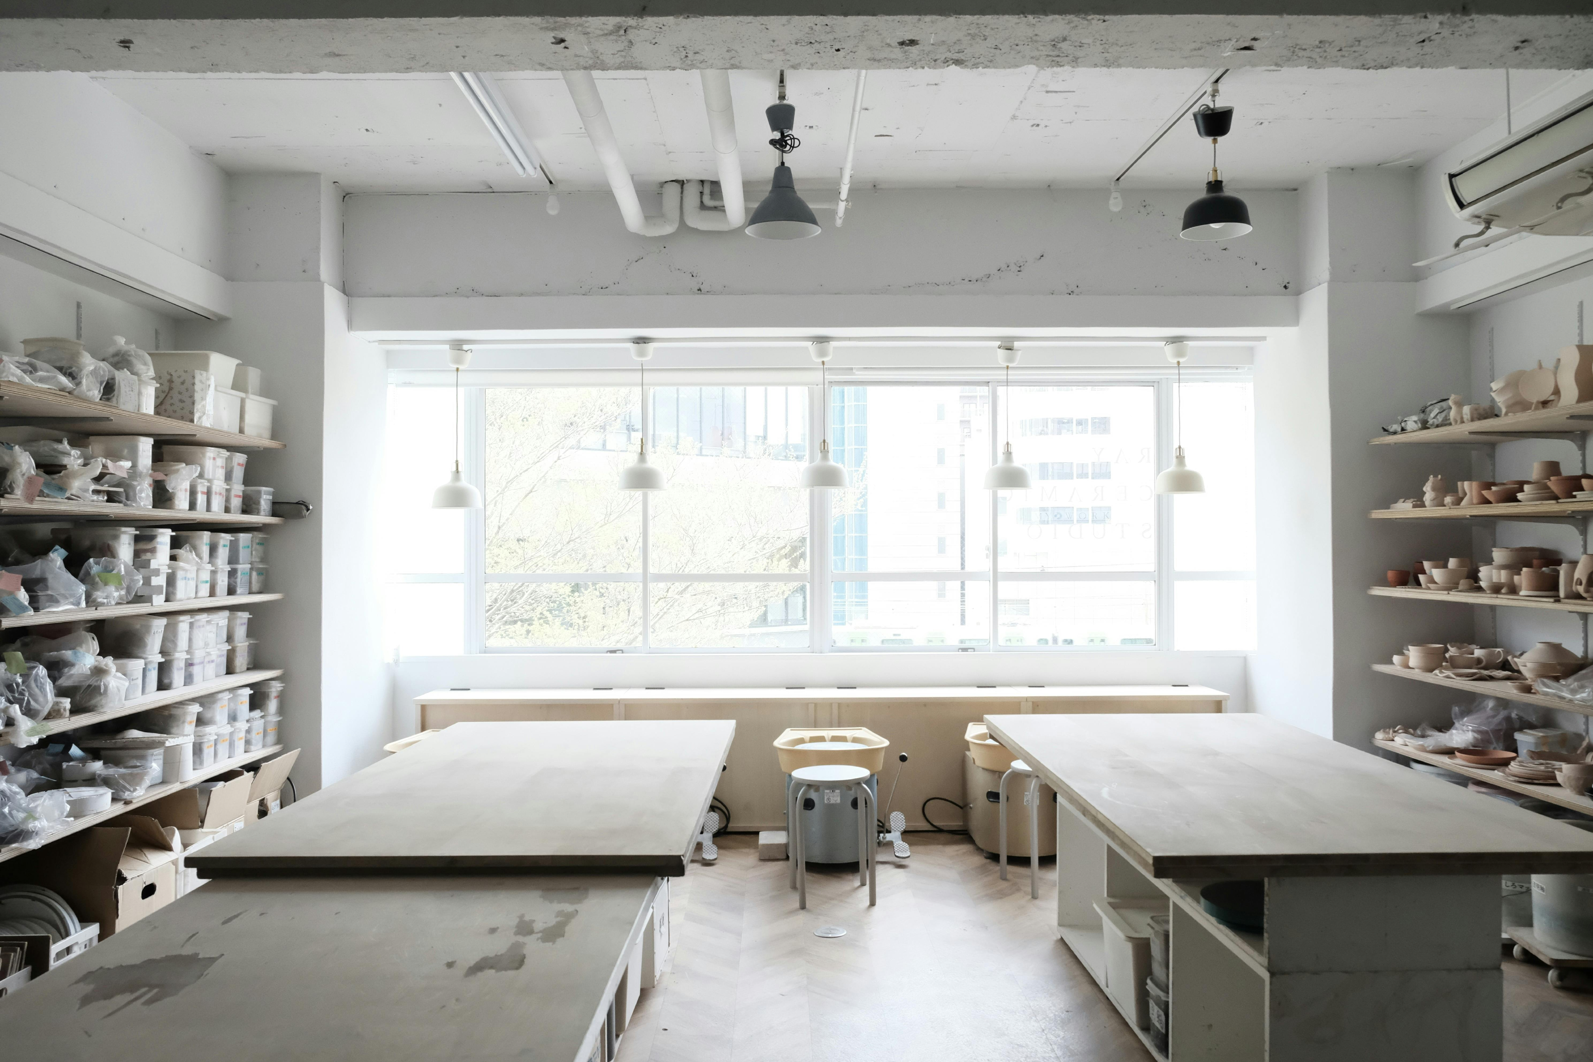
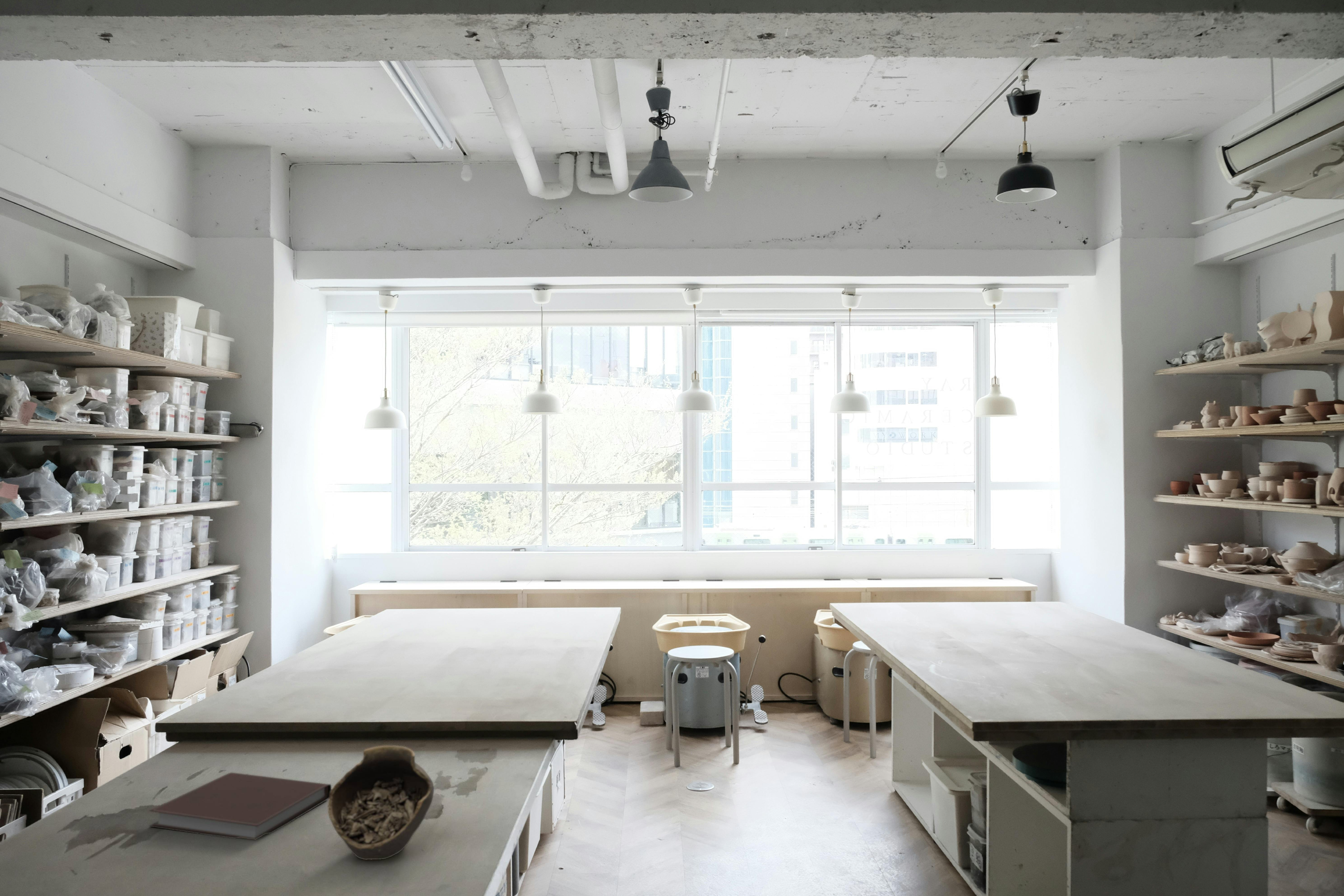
+ ceramic bowl (384, 800)
+ notebook (244, 803)
